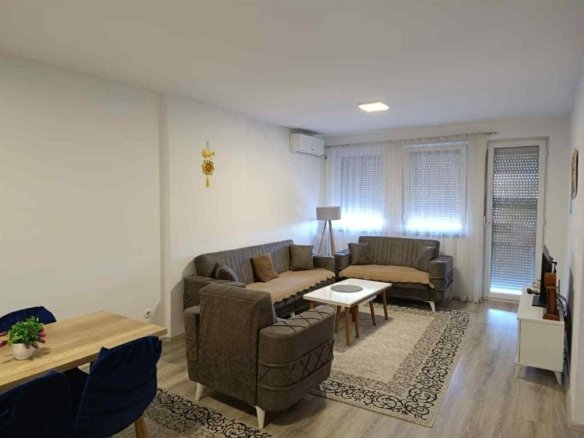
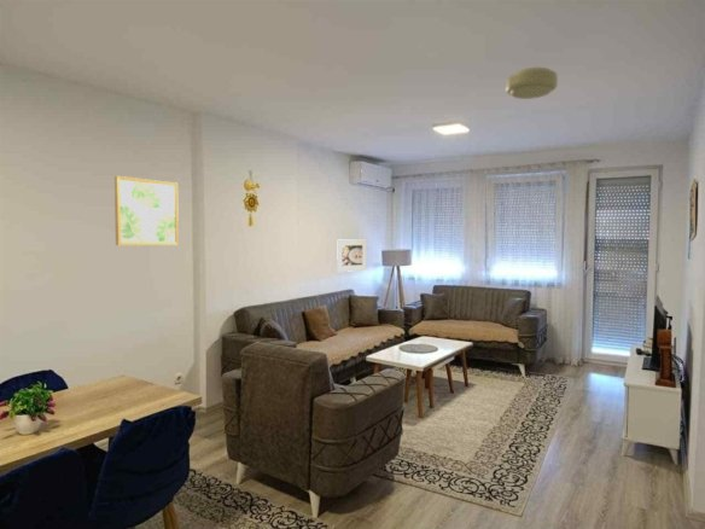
+ wall art (147, 213)
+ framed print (351, 255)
+ ceiling light (531, 83)
